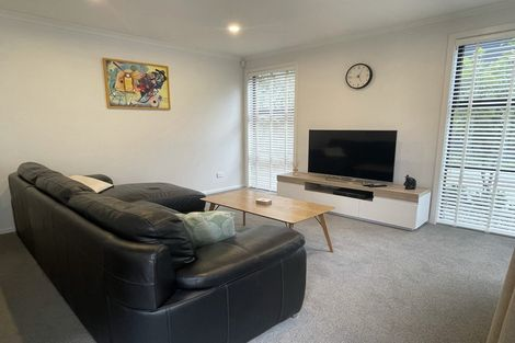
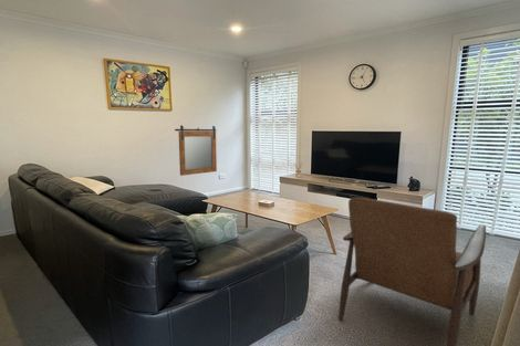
+ chair (410, 255)
+ mirror (197, 149)
